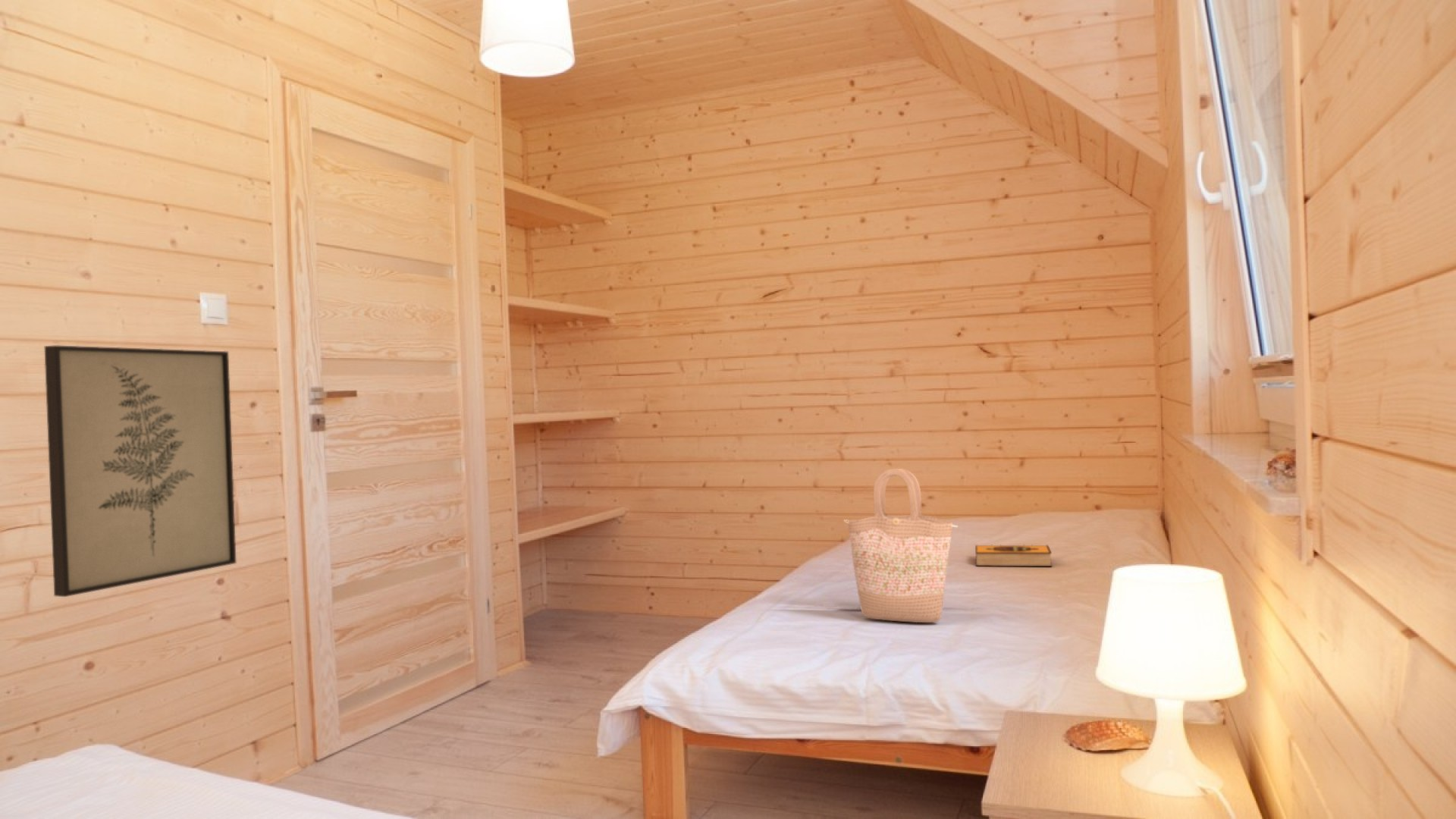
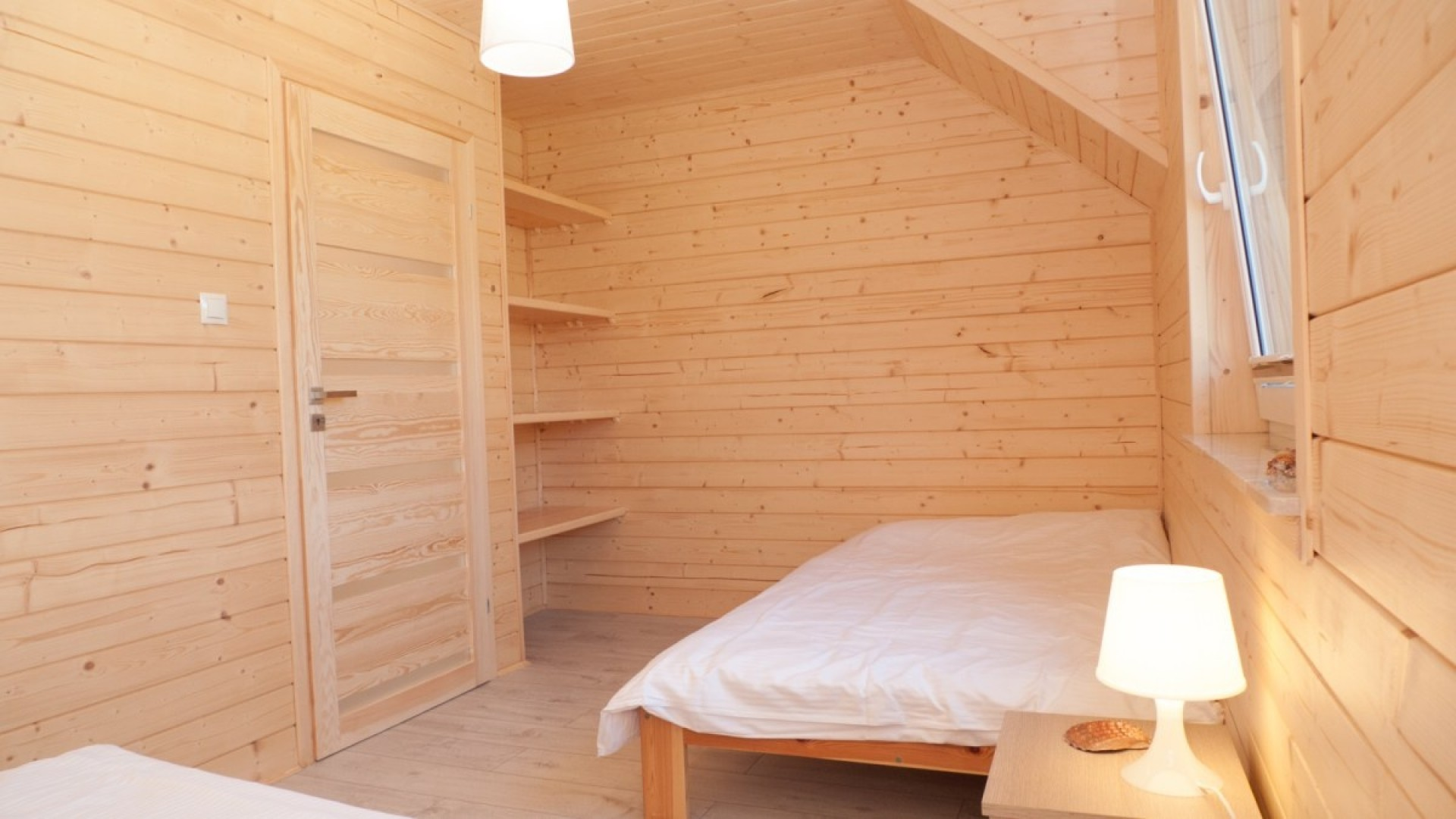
- hardback book (1012, 554)
- shopping bag (899, 544)
- wall art (148, 463)
